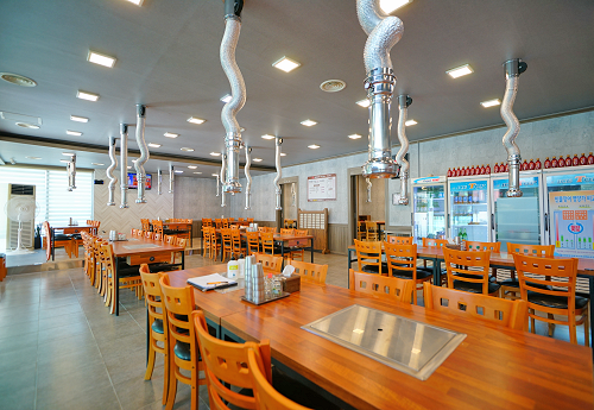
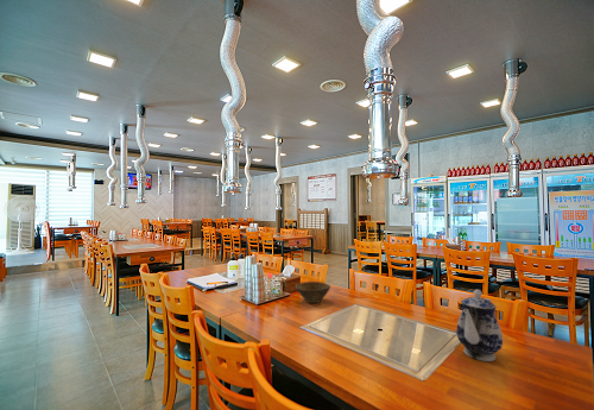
+ teapot (478, 321)
+ bowl (312, 292)
